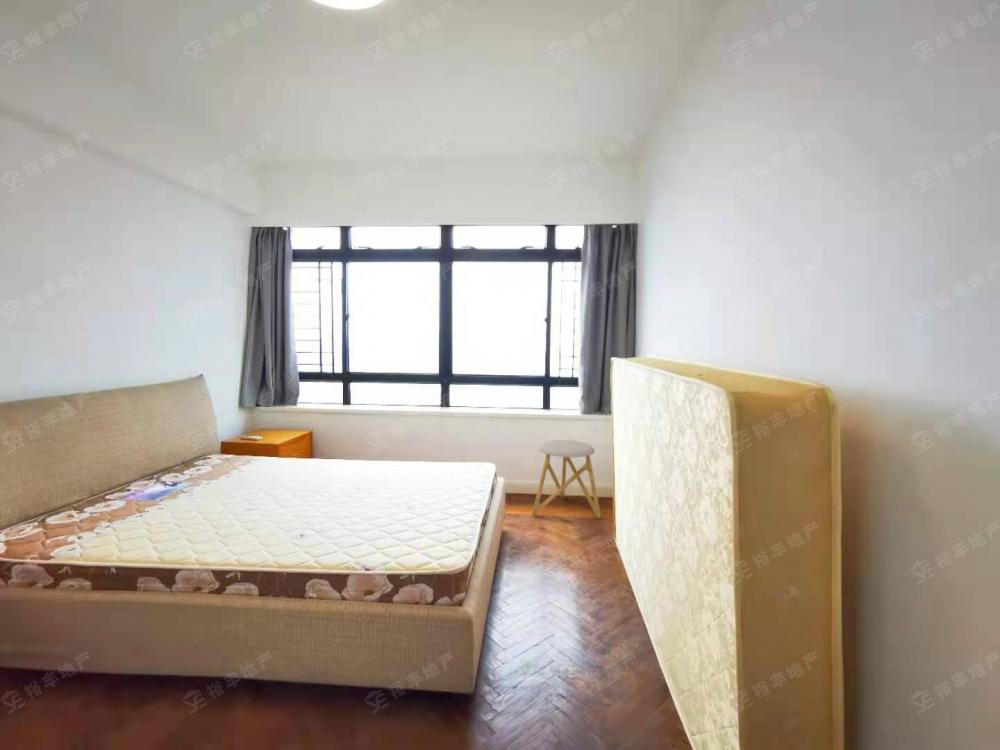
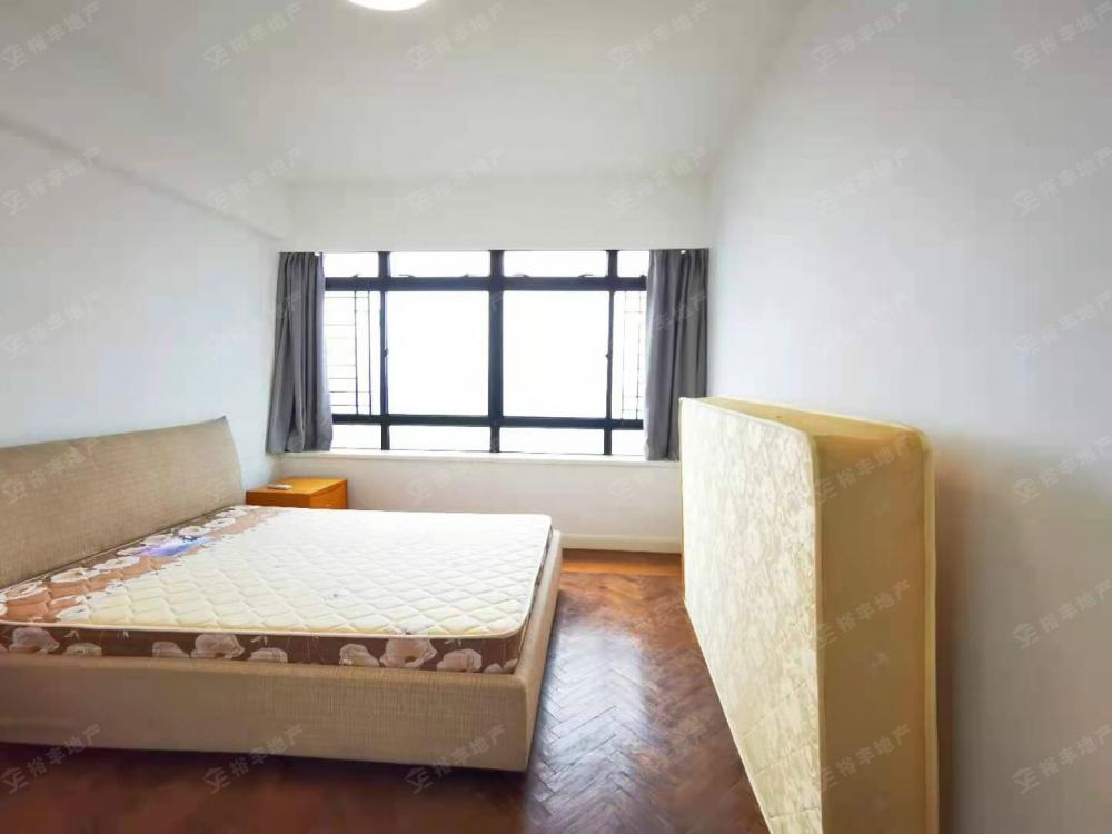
- stool (570, 478)
